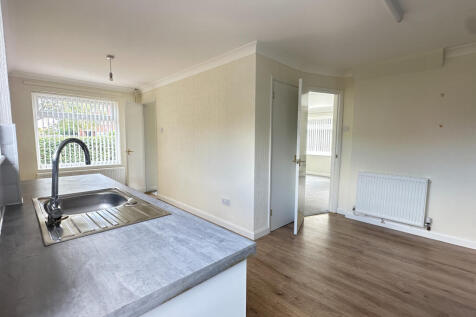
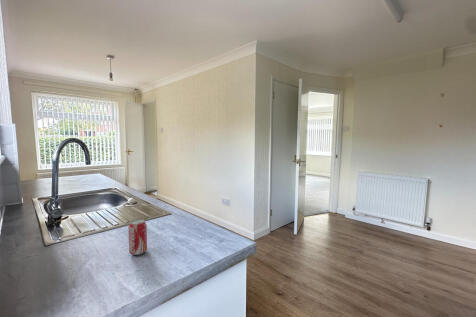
+ beverage can (137, 236)
